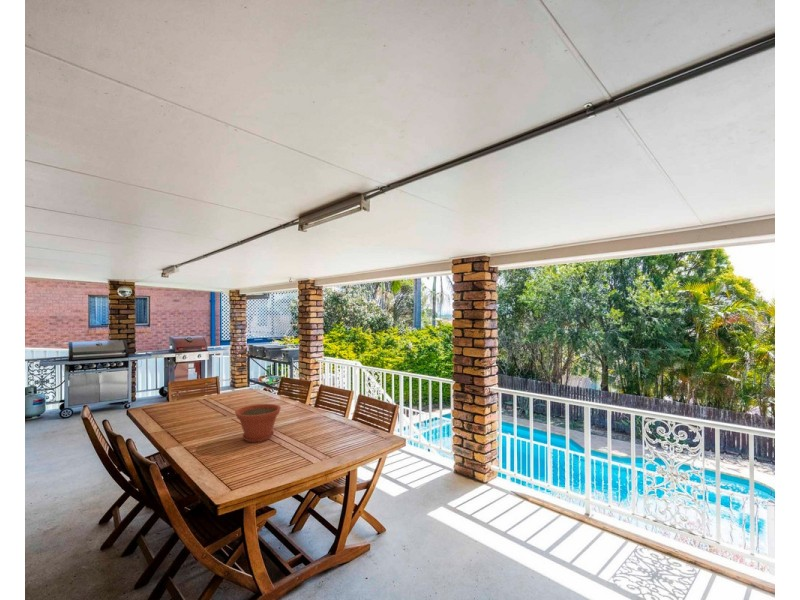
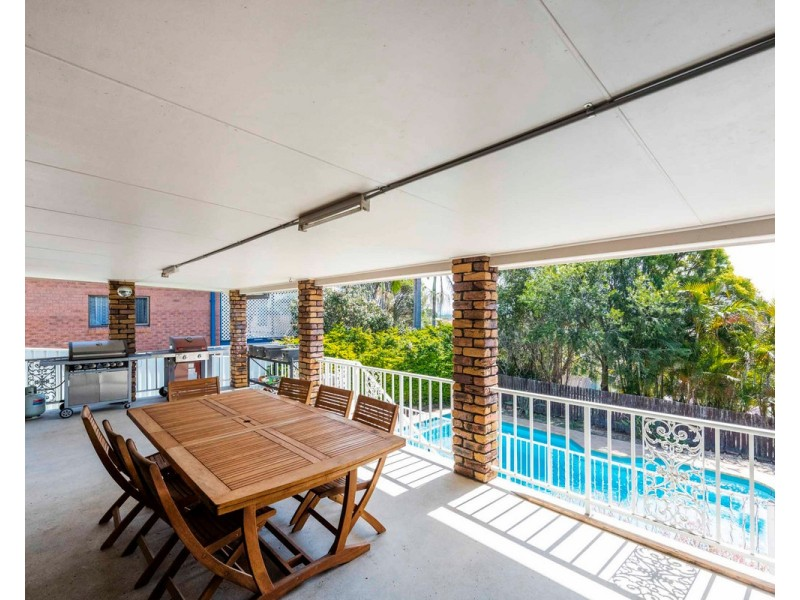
- plant pot (258, 423)
